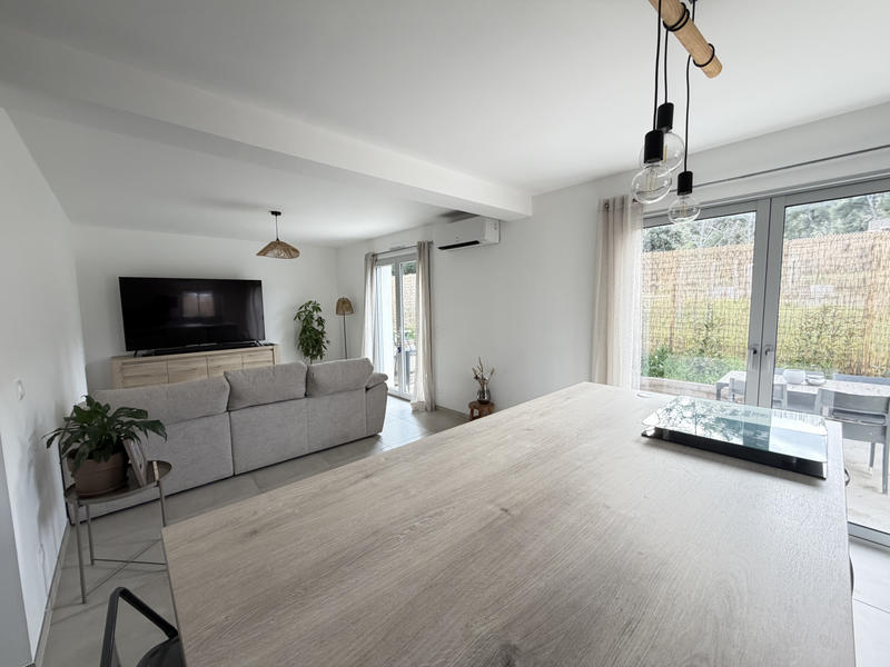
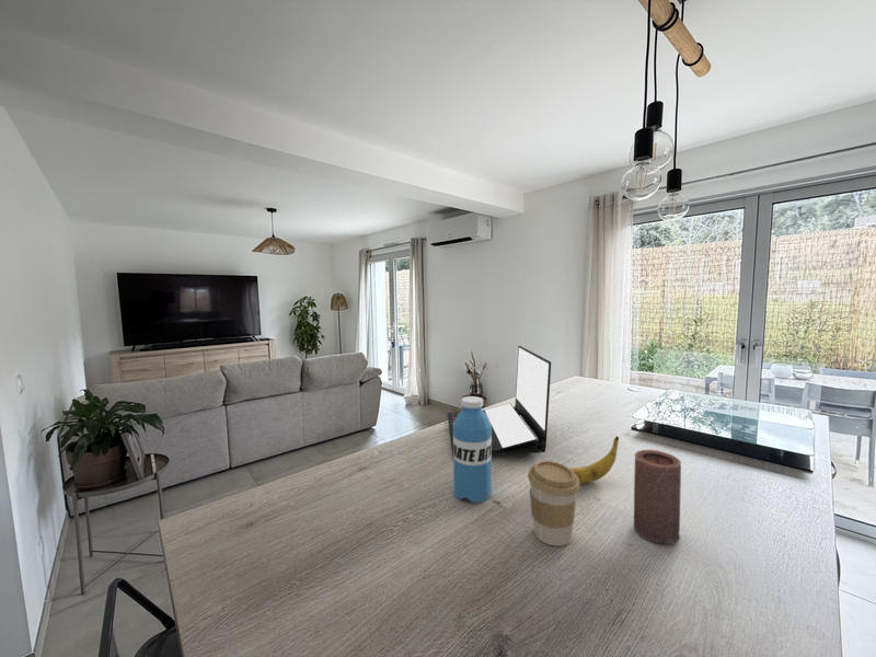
+ coffee cup (552, 500)
+ banana (588, 465)
+ candle (656, 495)
+ water bottle (472, 446)
+ laptop (496, 406)
